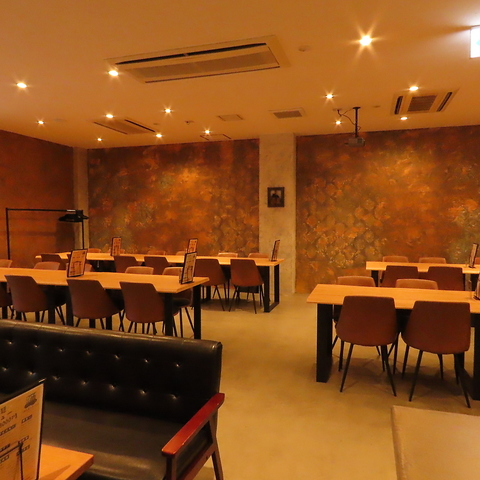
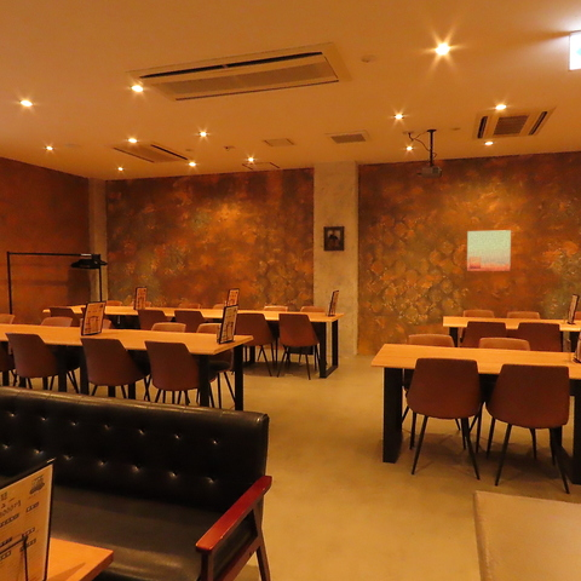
+ wall art (488, 251)
